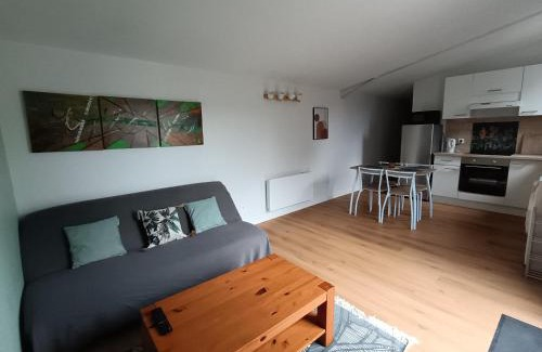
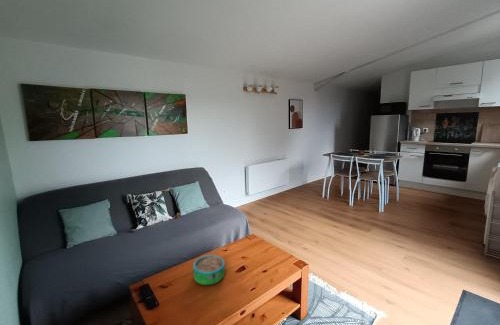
+ decorative bowl (209, 269)
